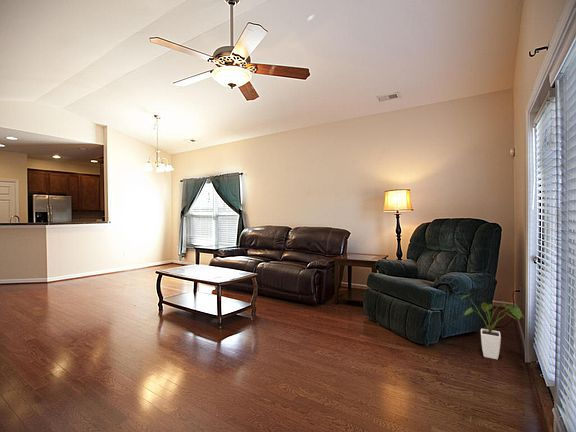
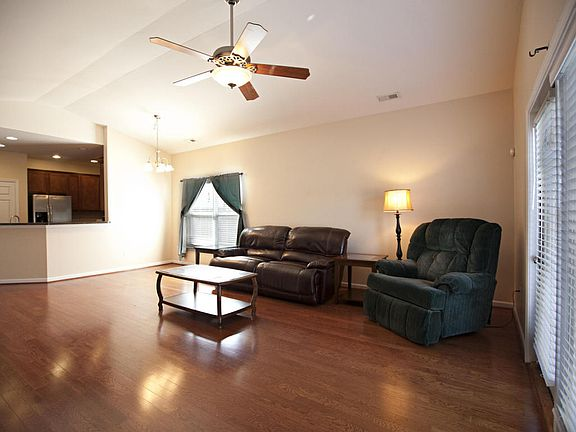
- house plant (491, 328)
